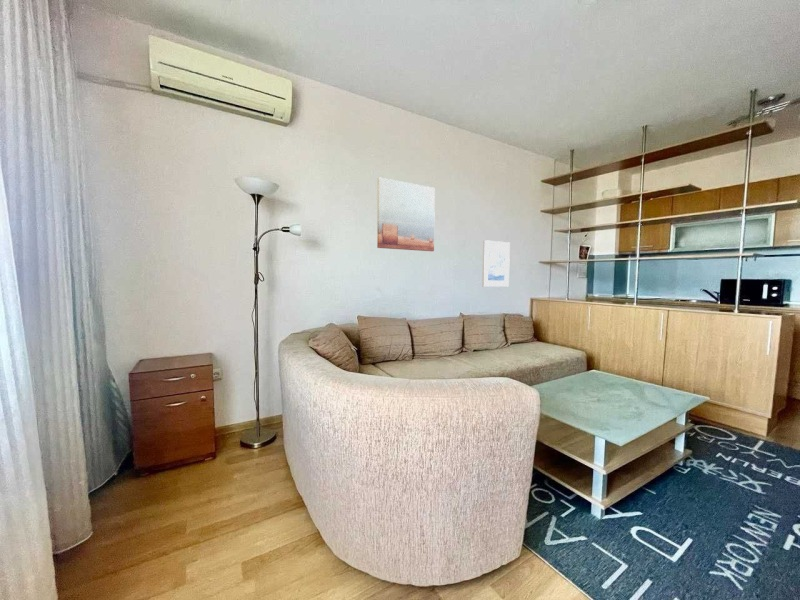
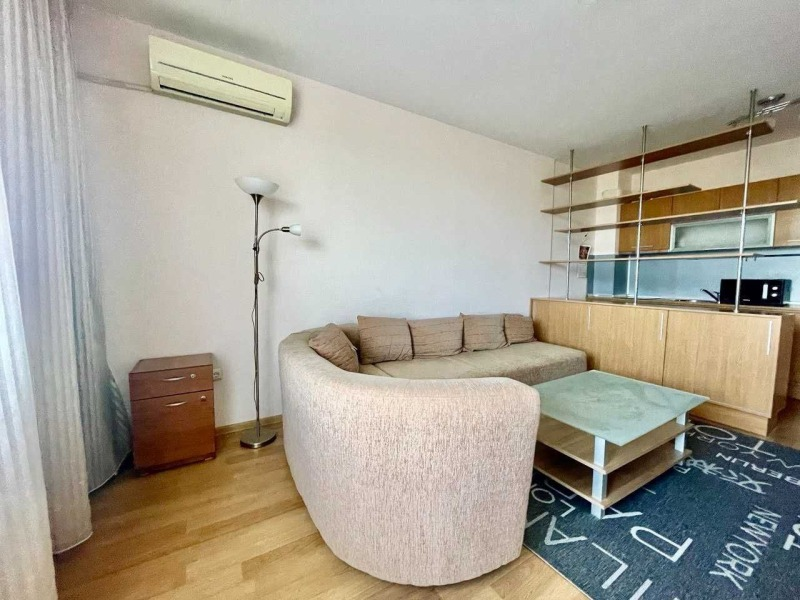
- wall art (407, 216)
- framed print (496, 264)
